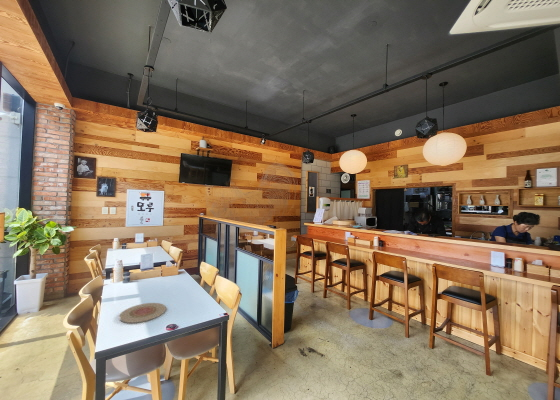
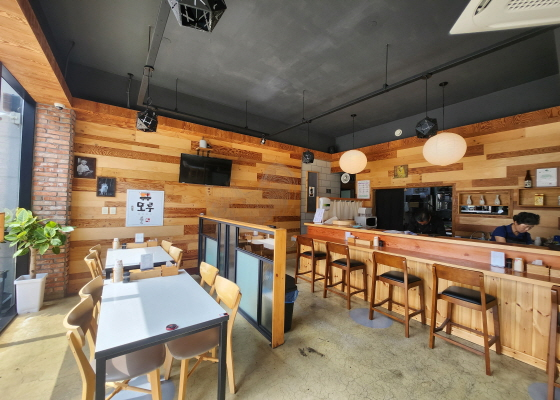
- plate (143, 311)
